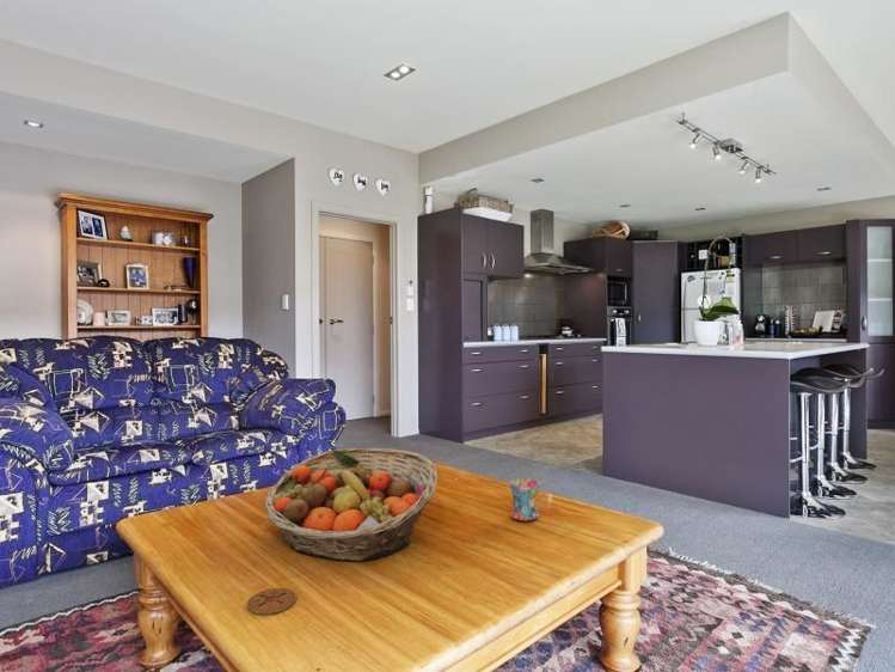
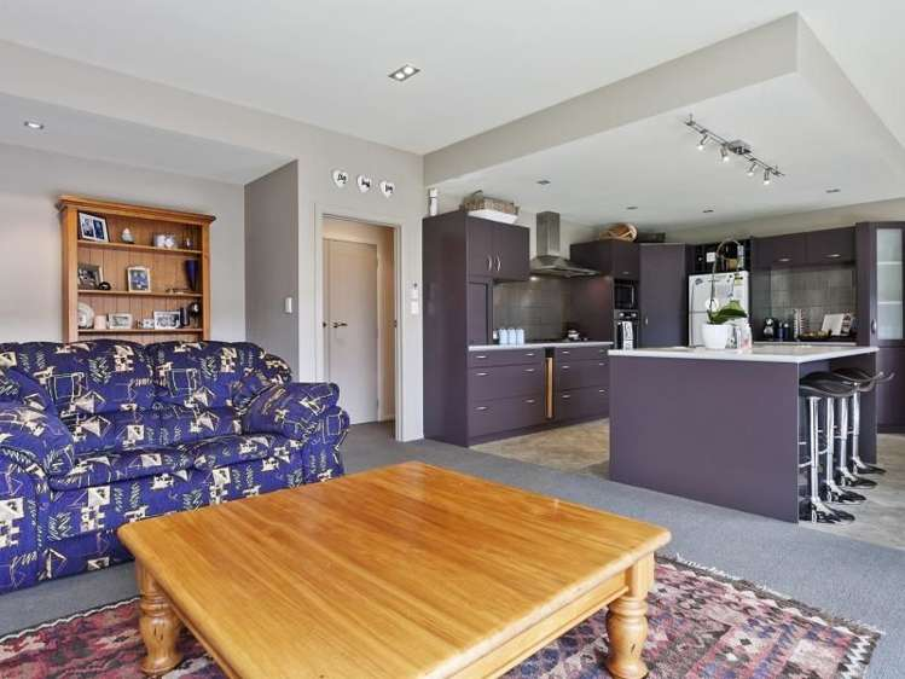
- mug (528, 501)
- coaster (271, 600)
- fruit basket (351, 499)
